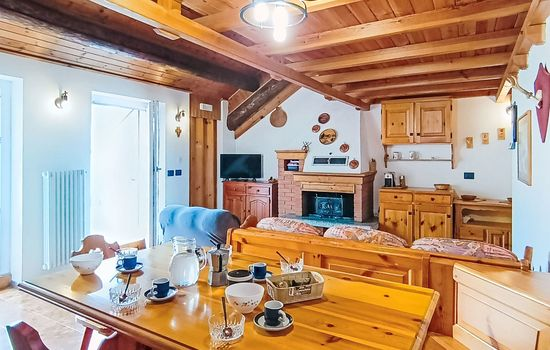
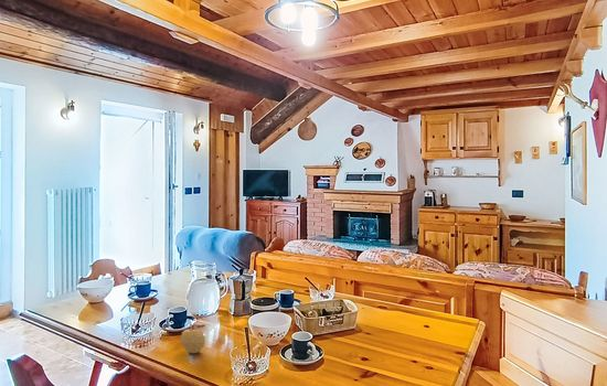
+ fruit (192, 337)
